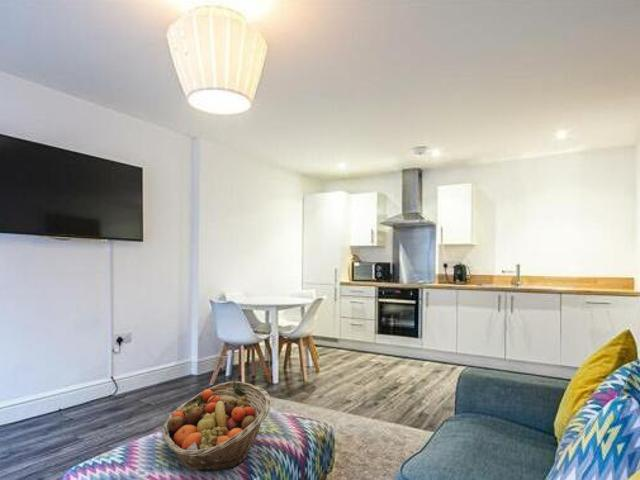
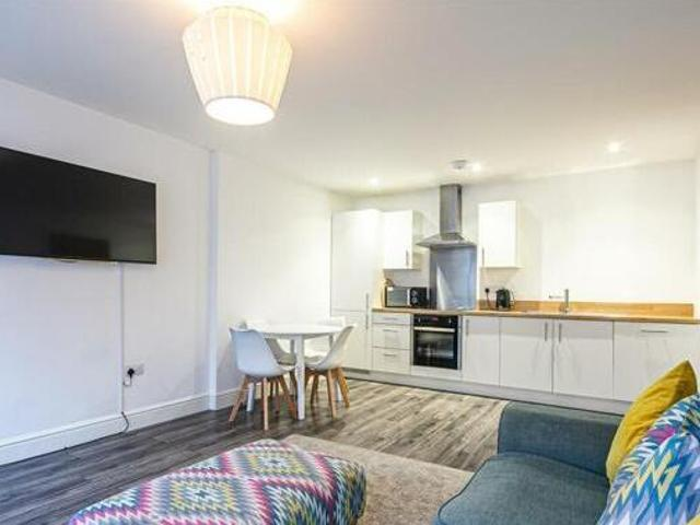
- fruit basket (217, 422)
